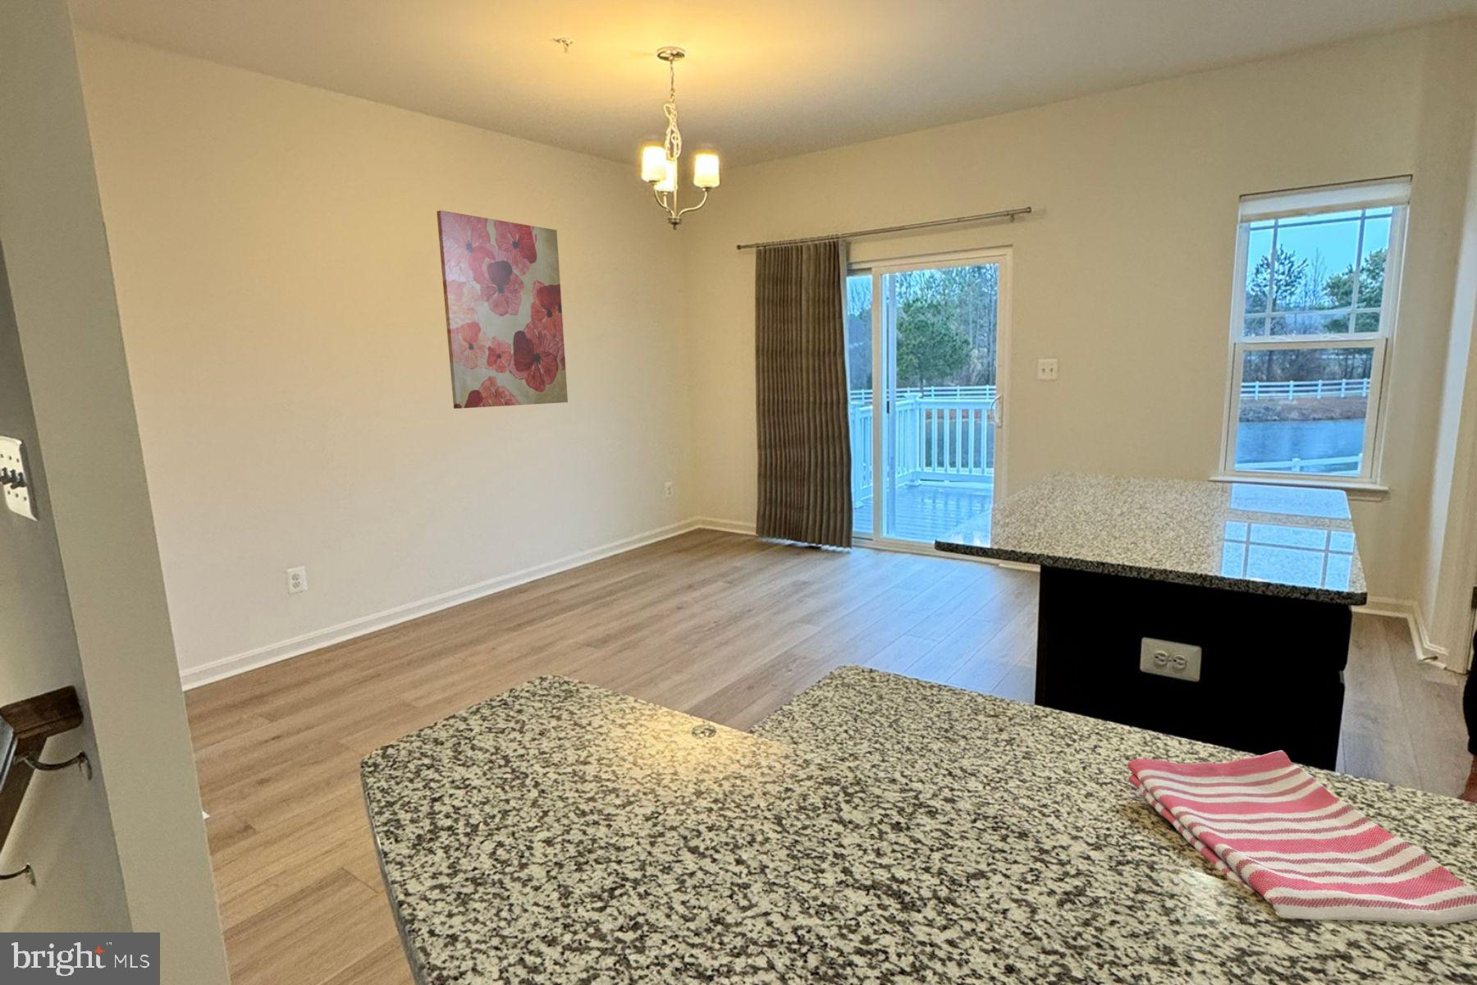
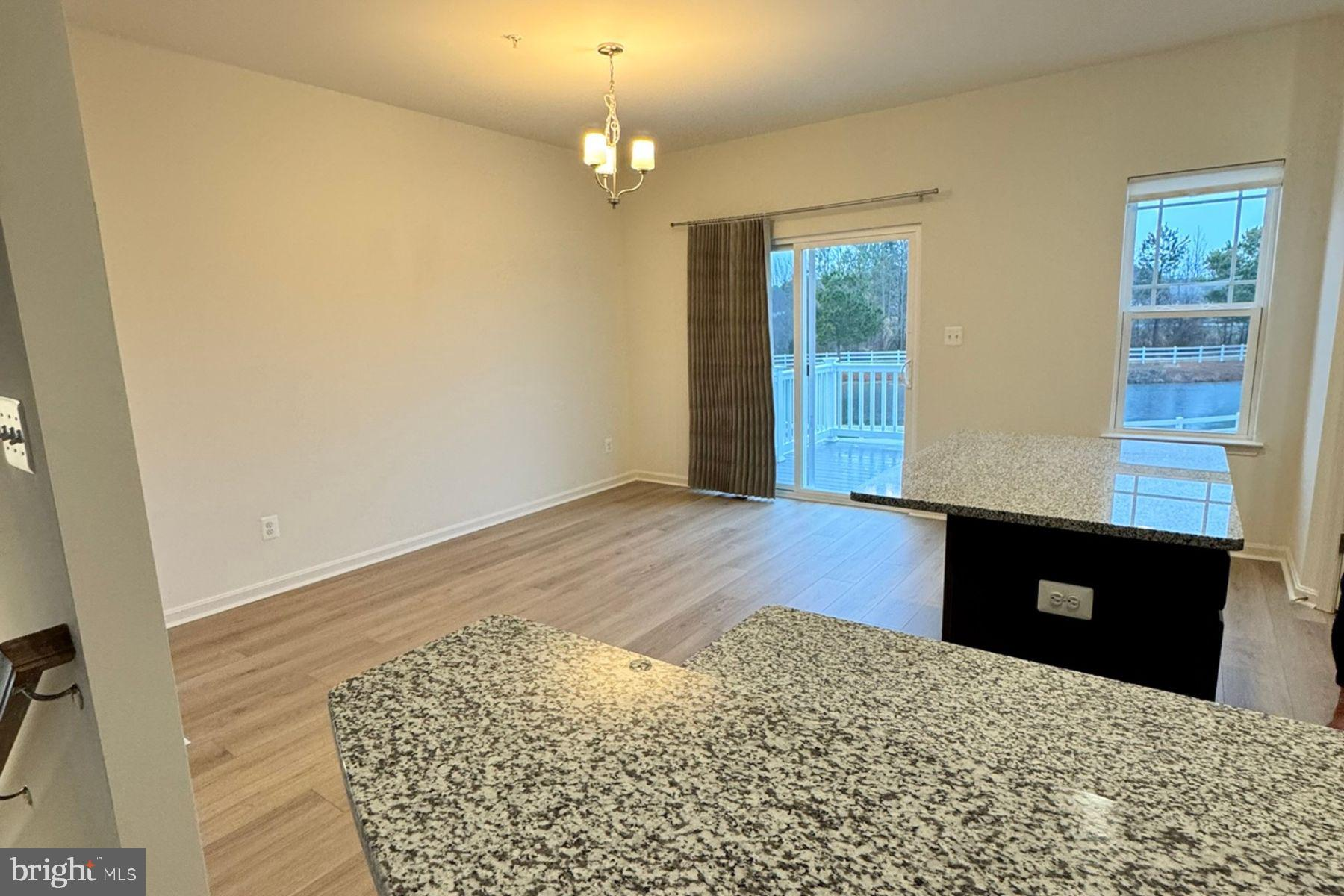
- dish towel (1280, 827)
- wall art (507, 314)
